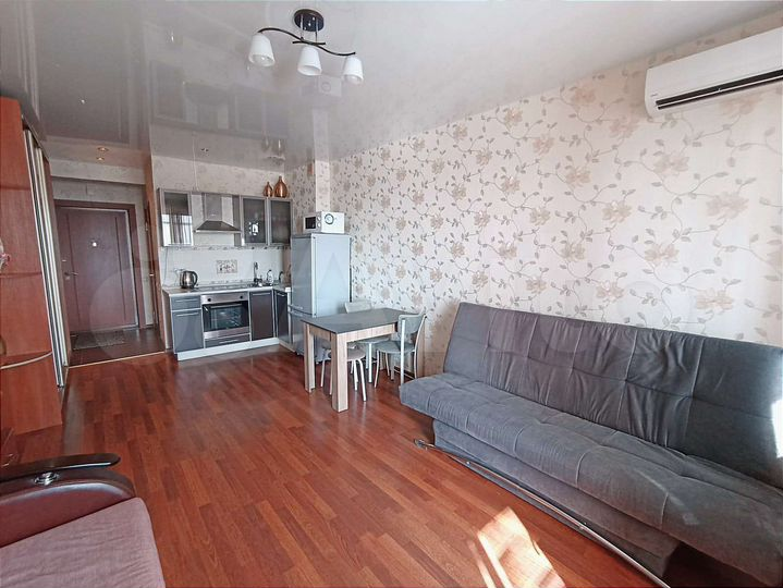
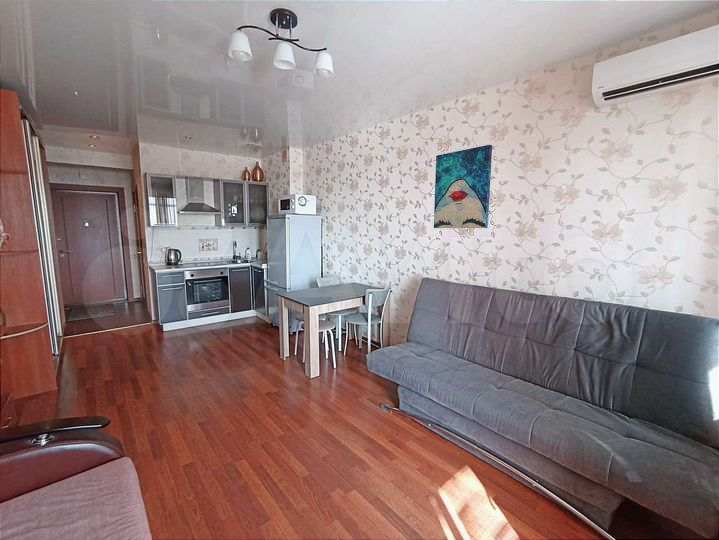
+ wall art (460, 189)
